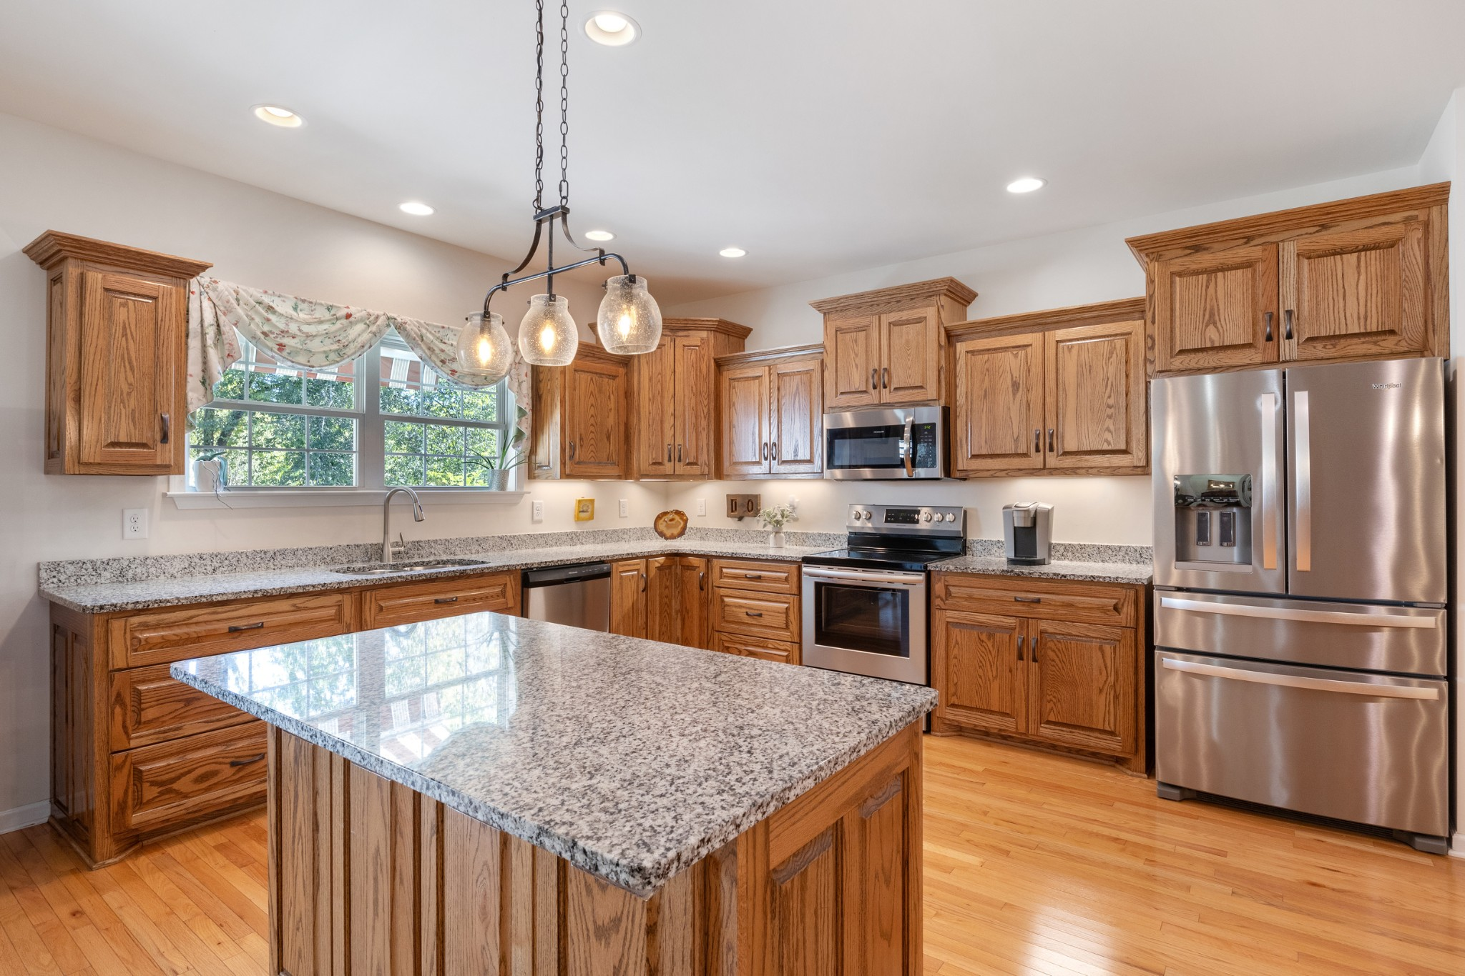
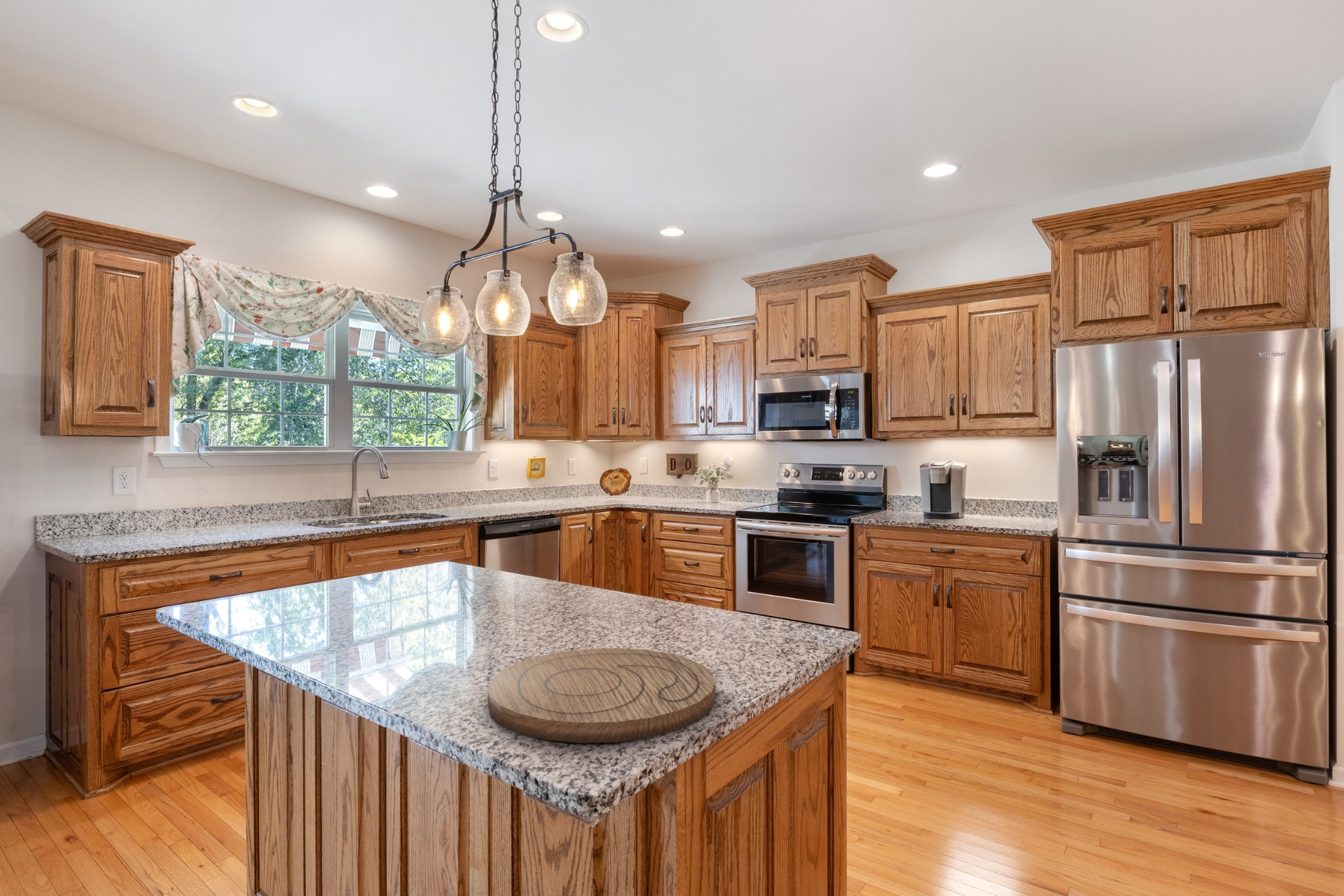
+ cutting board (603, 687)
